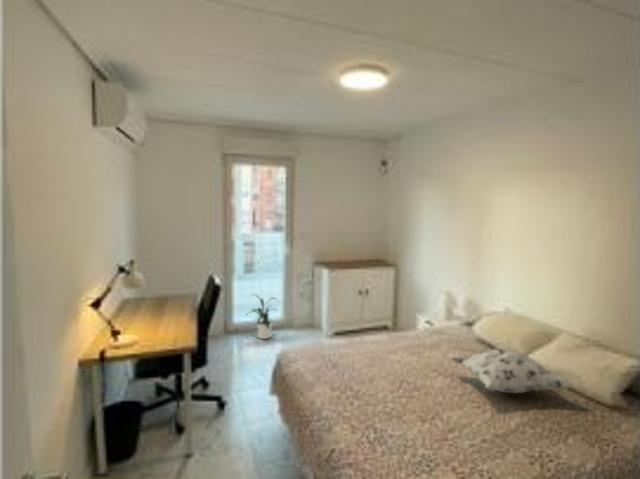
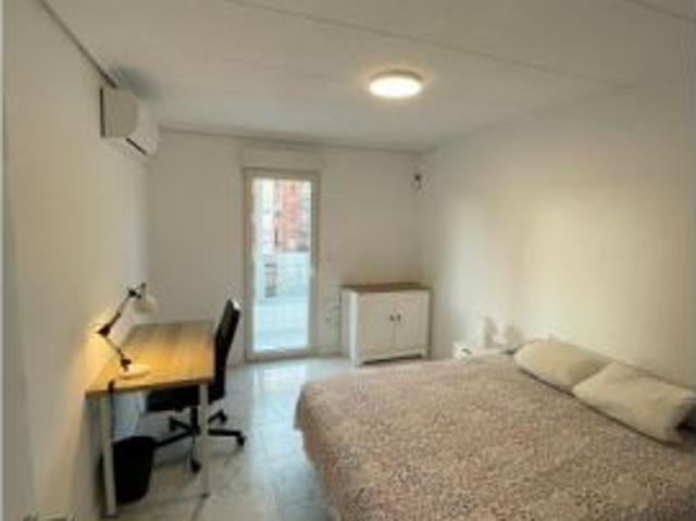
- house plant (263, 315)
- decorative pillow (506, 371)
